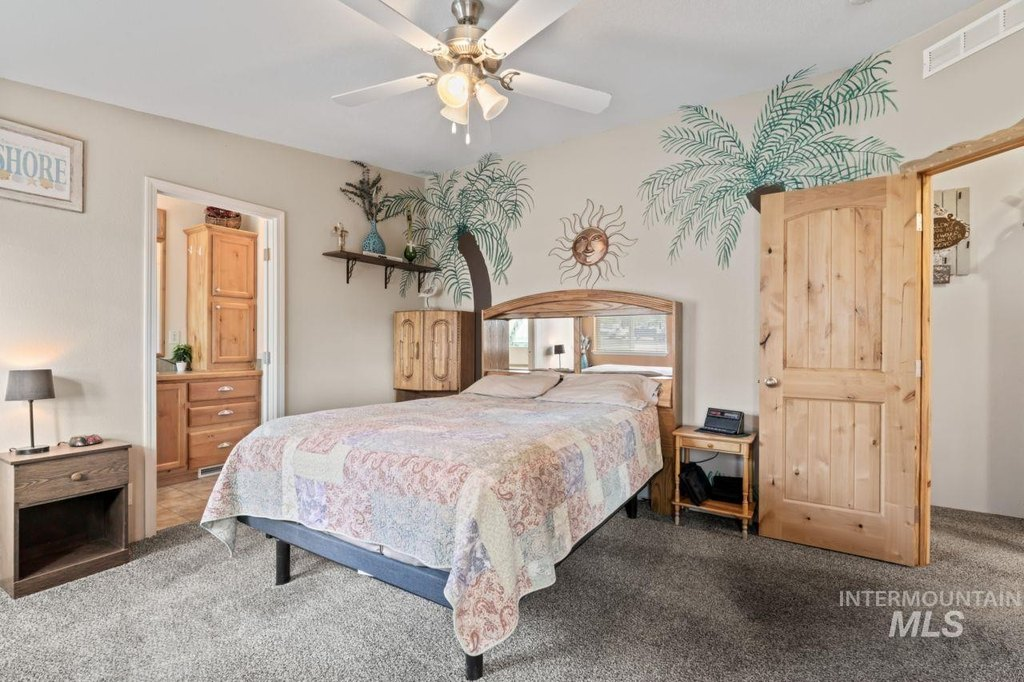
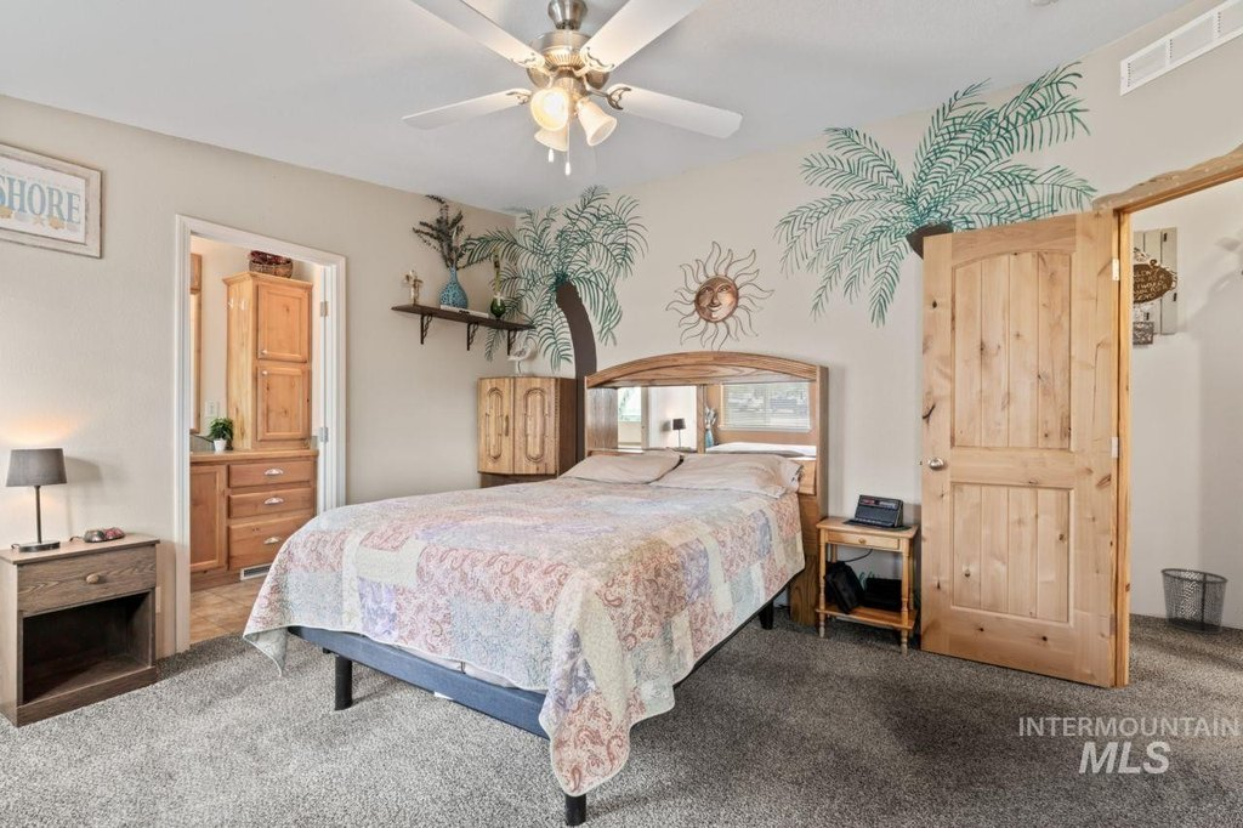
+ waste bin (1193, 600)
